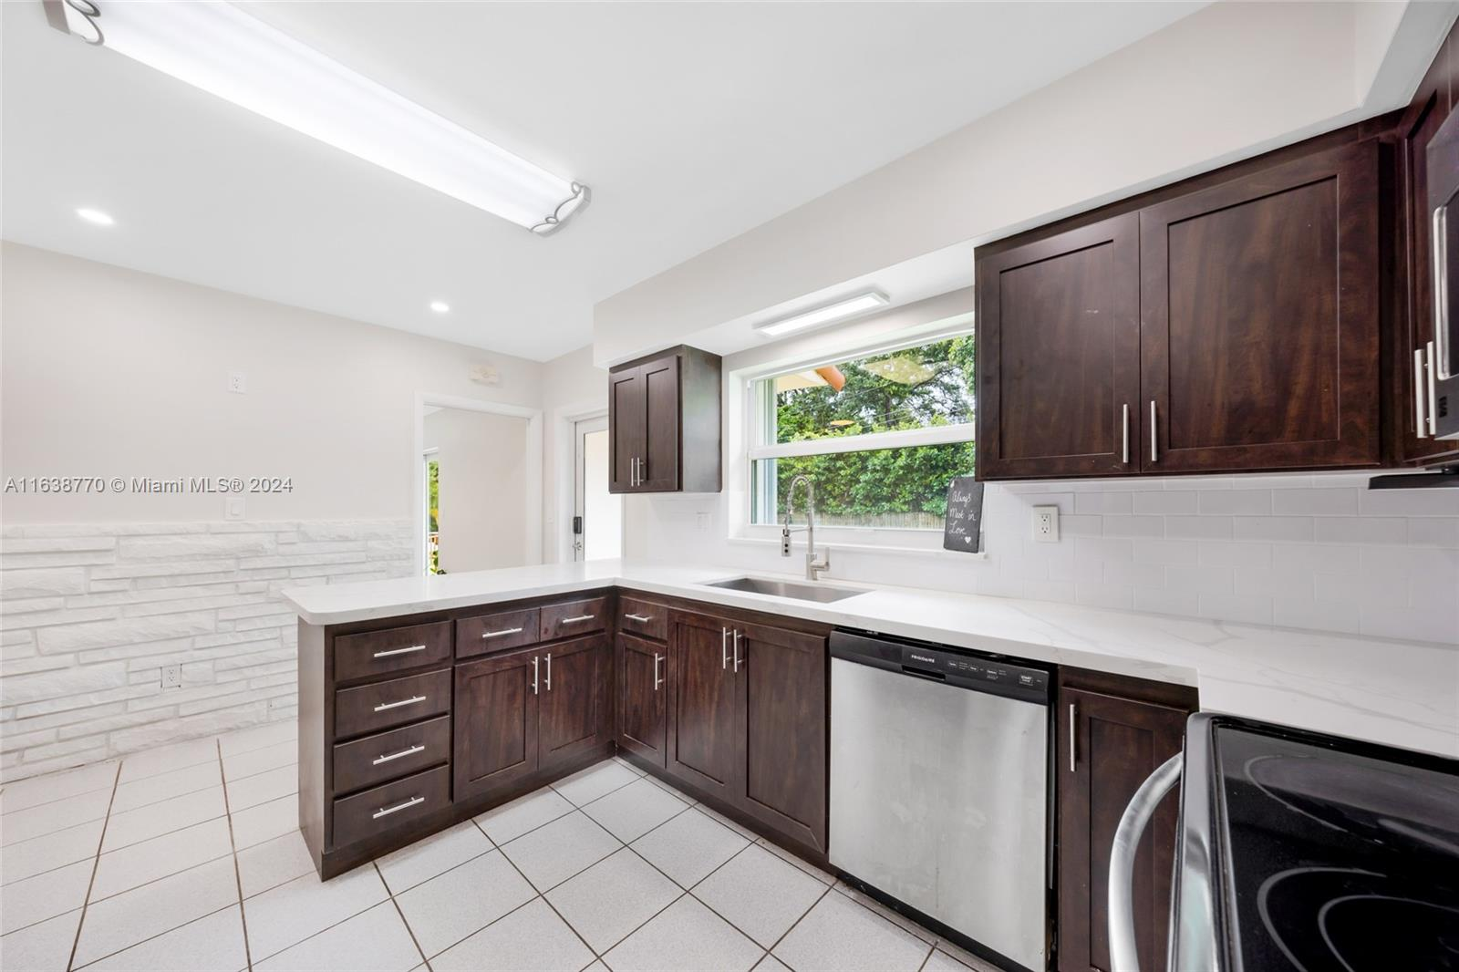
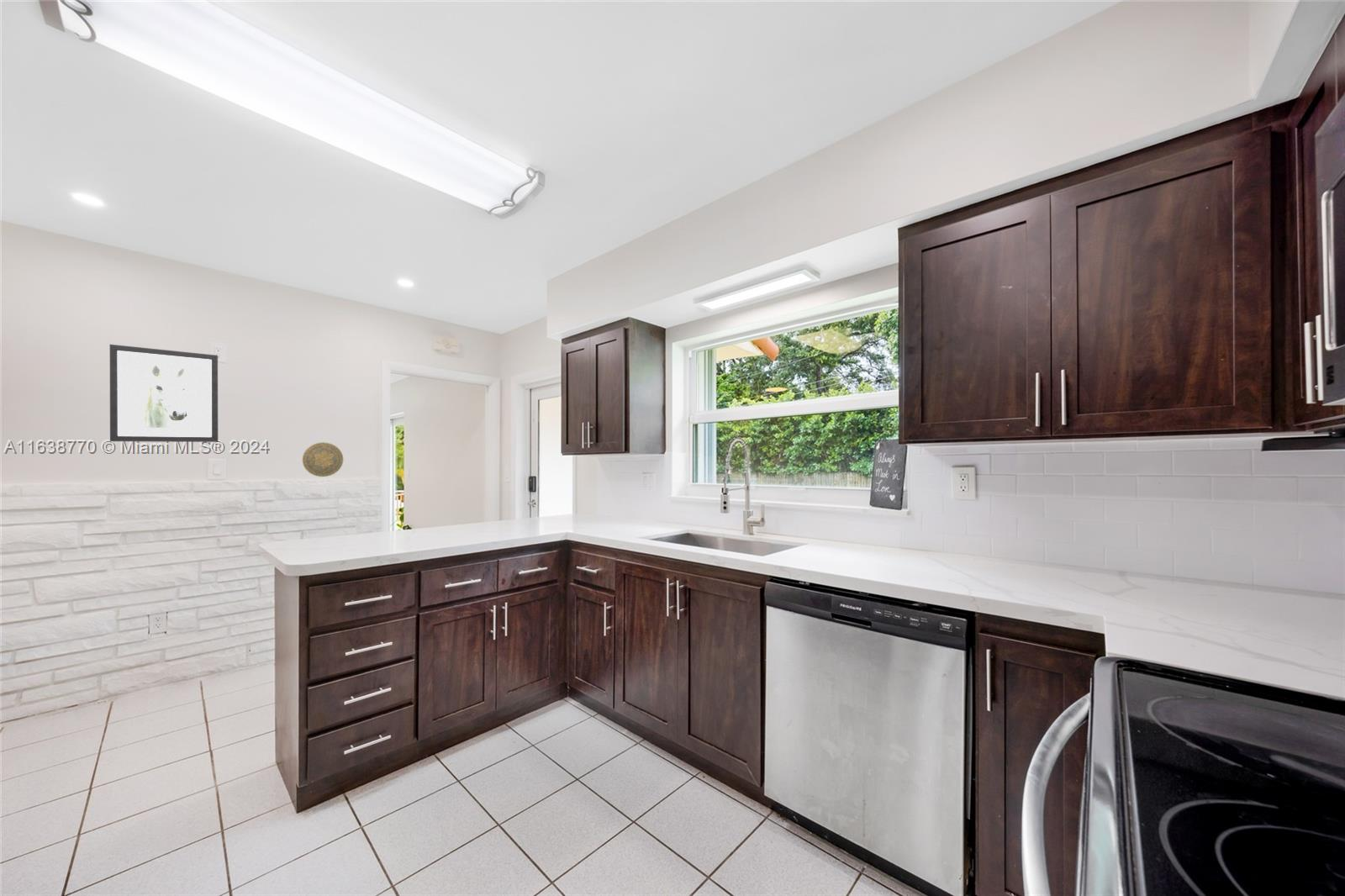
+ decorative plate (324, 459)
+ wall art (166, 396)
